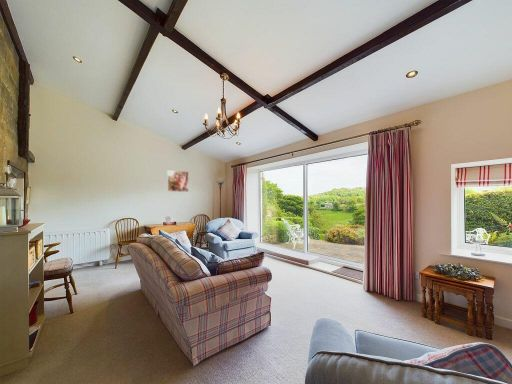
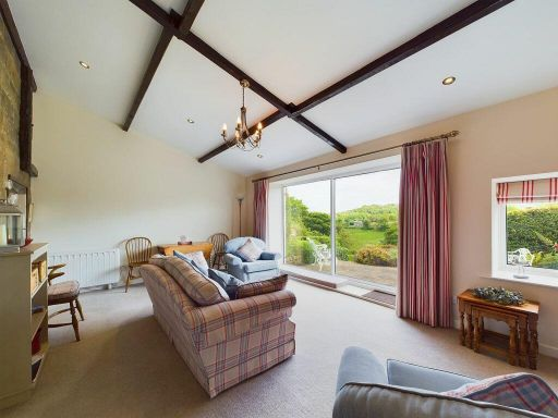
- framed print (178, 181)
